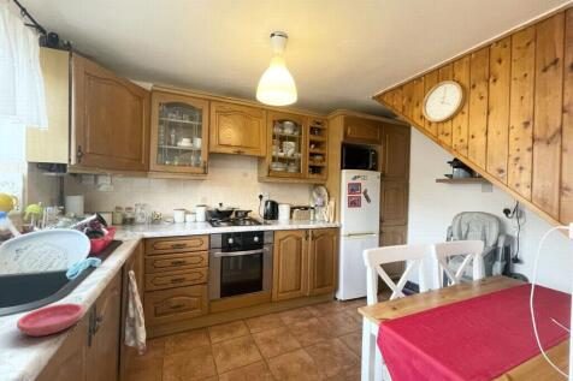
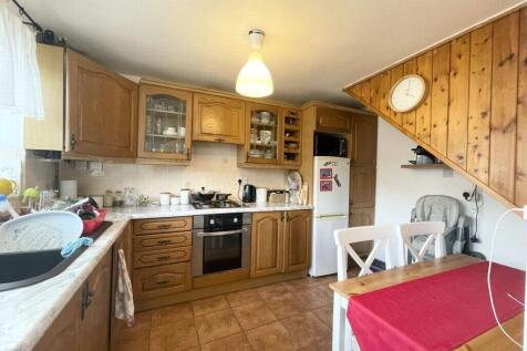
- saucer (52, 320)
